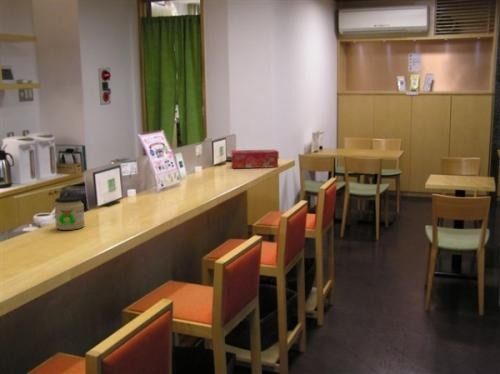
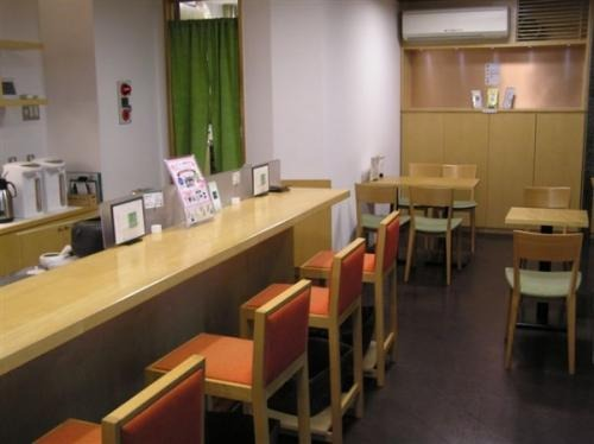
- tissue box (254, 158)
- jar (69, 212)
